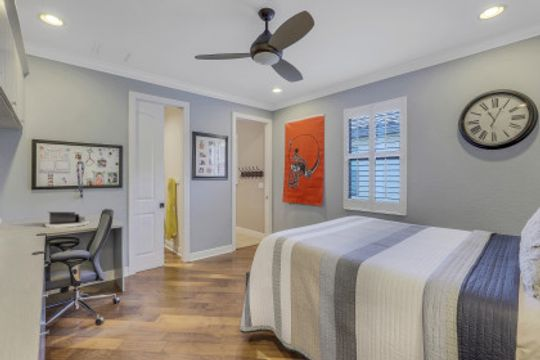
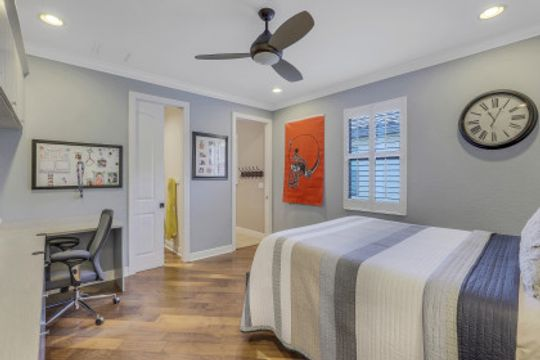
- desk organizer (67, 217)
